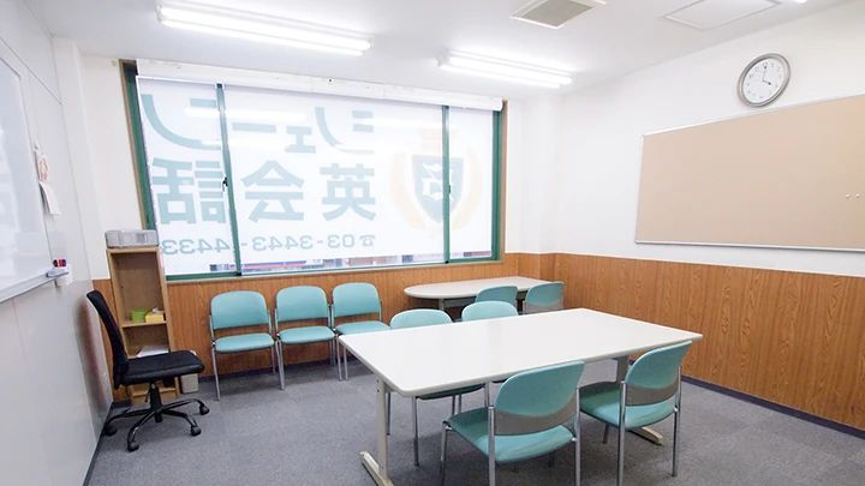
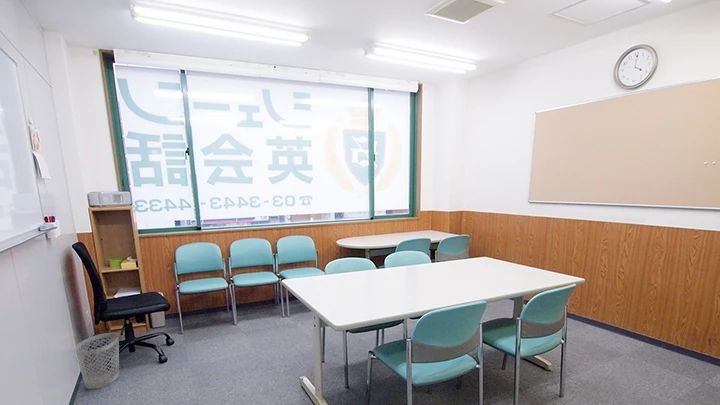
+ wastebasket (100, 360)
